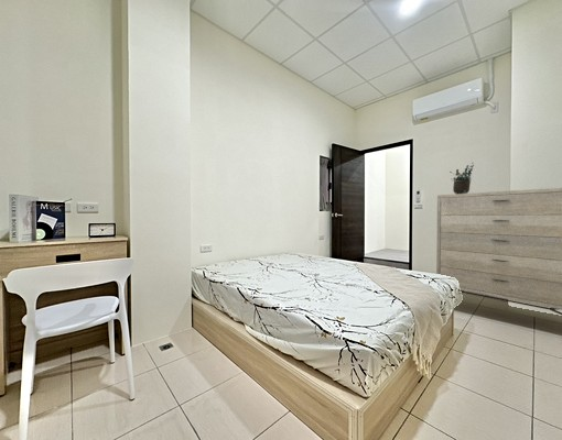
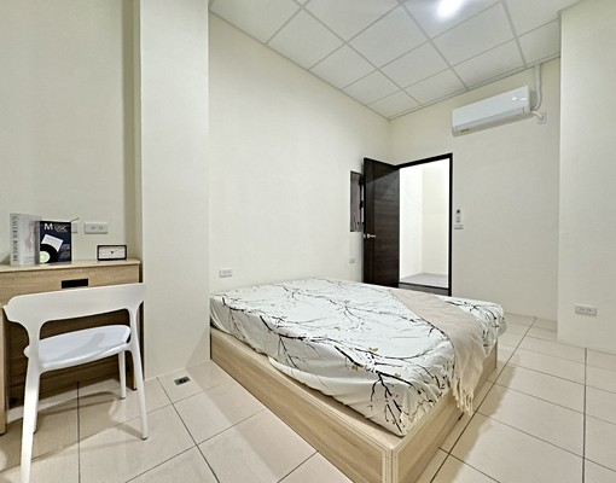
- potted plant (464, 177)
- dresser (502, 254)
